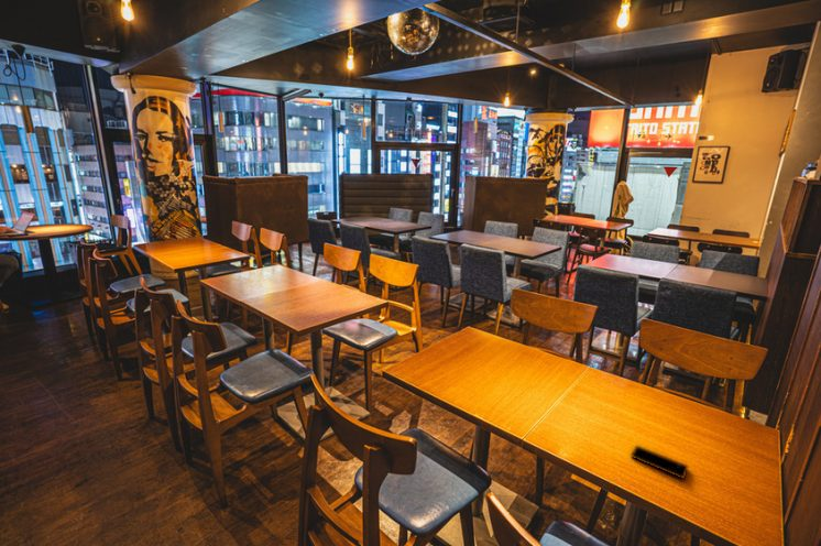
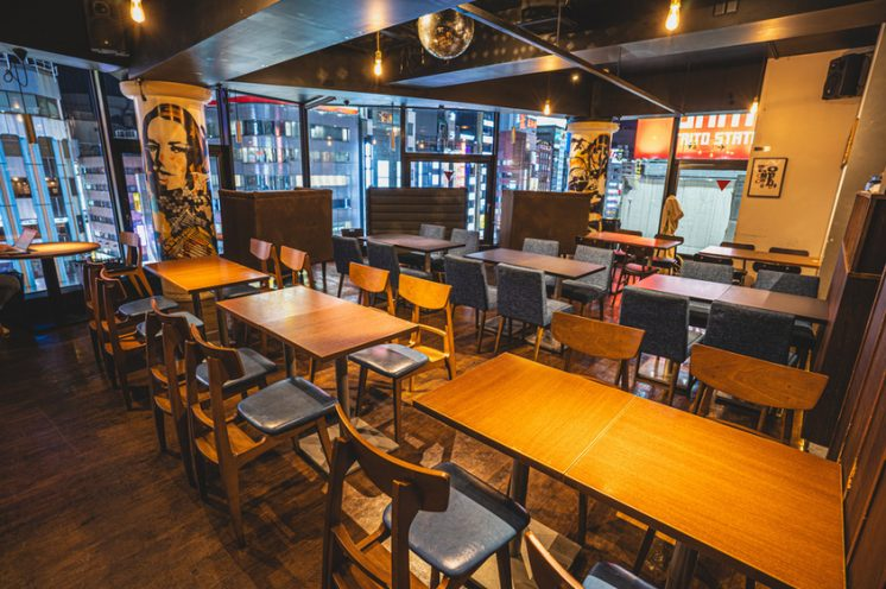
- smartphone (658, 461)
